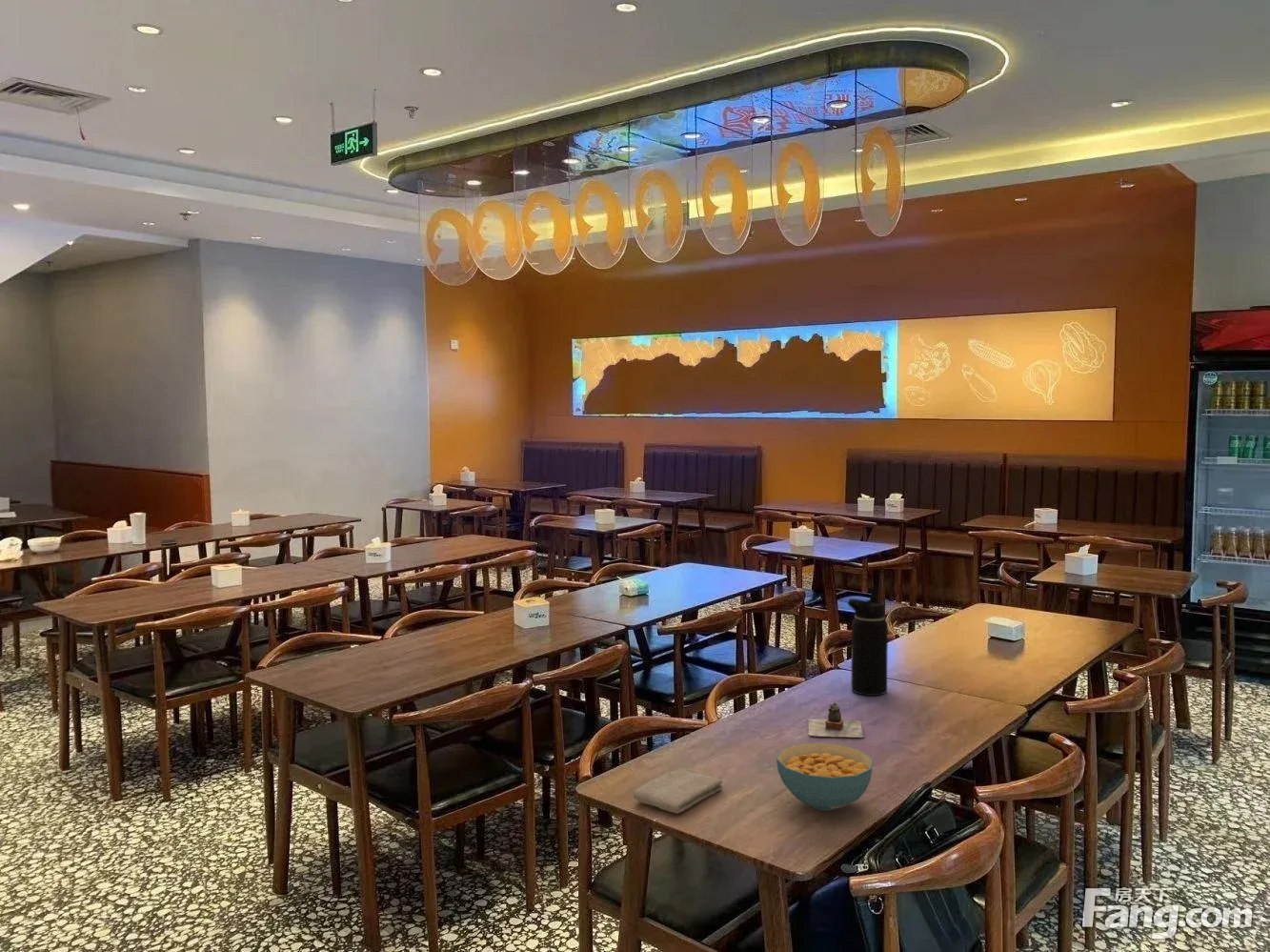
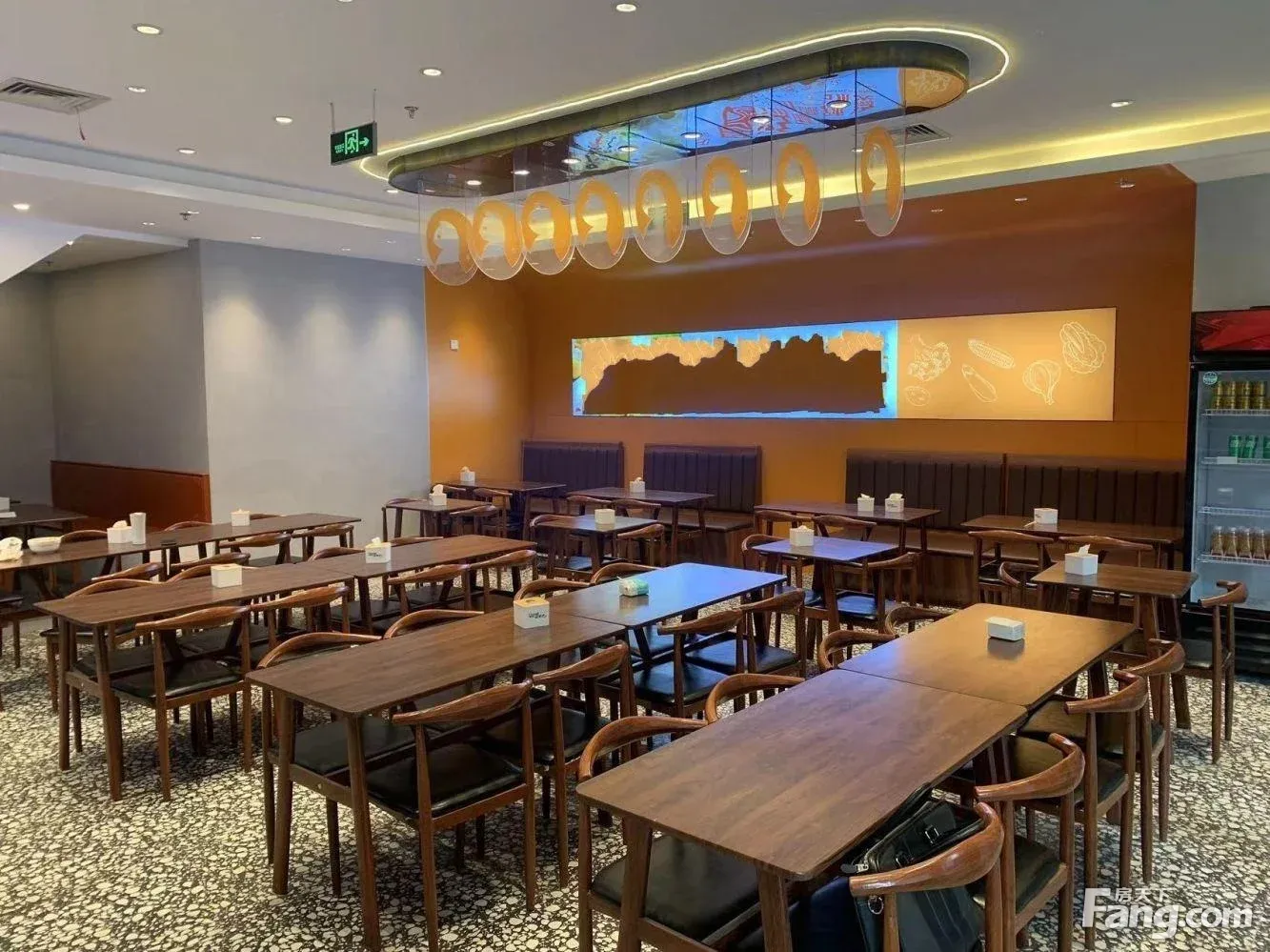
- teapot (834, 715)
- cereal bowl (824, 781)
- water bottle (866, 639)
- washcloth (679, 788)
